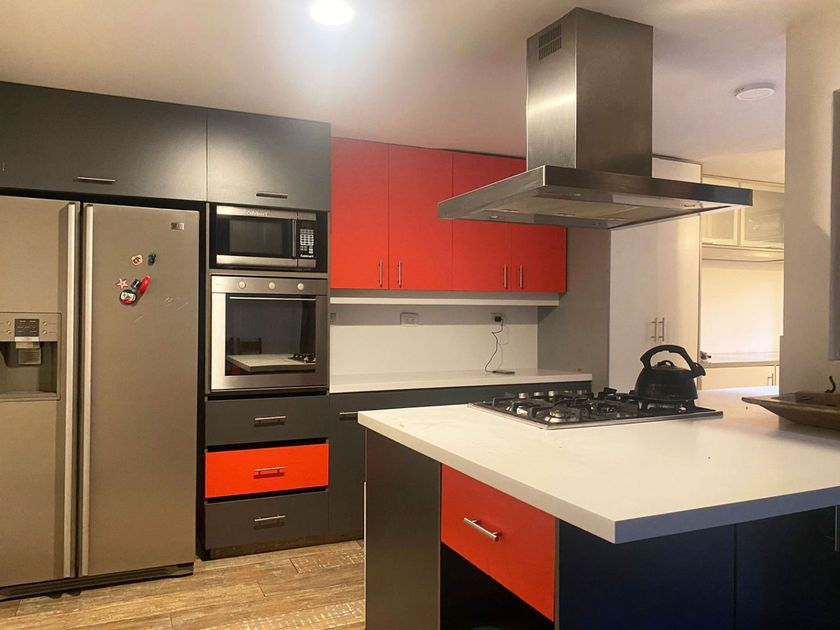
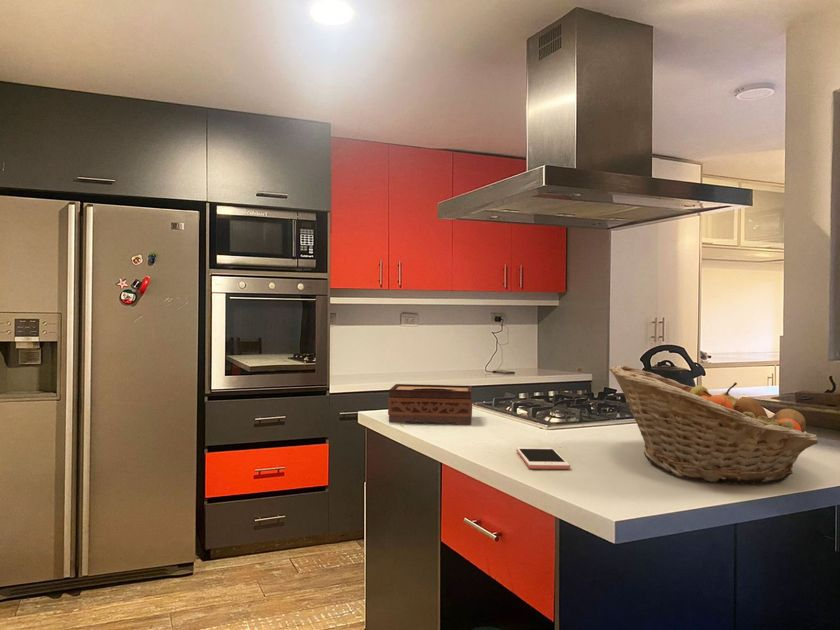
+ tissue box (431, 403)
+ cell phone (541, 457)
+ fruit basket (704, 417)
